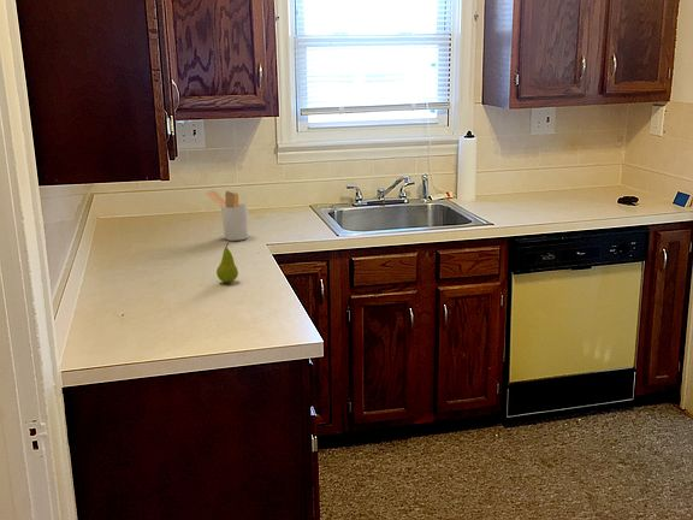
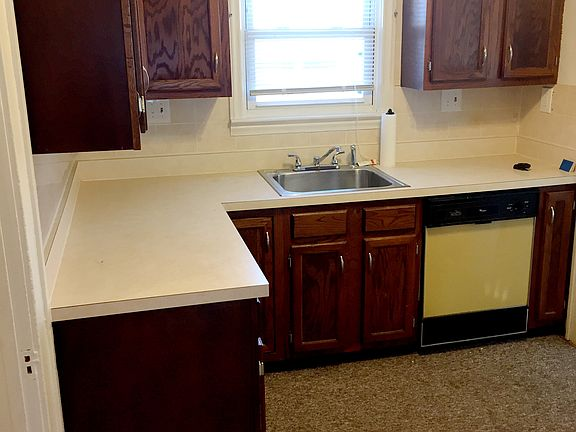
- fruit (226, 261)
- utensil holder (227, 213)
